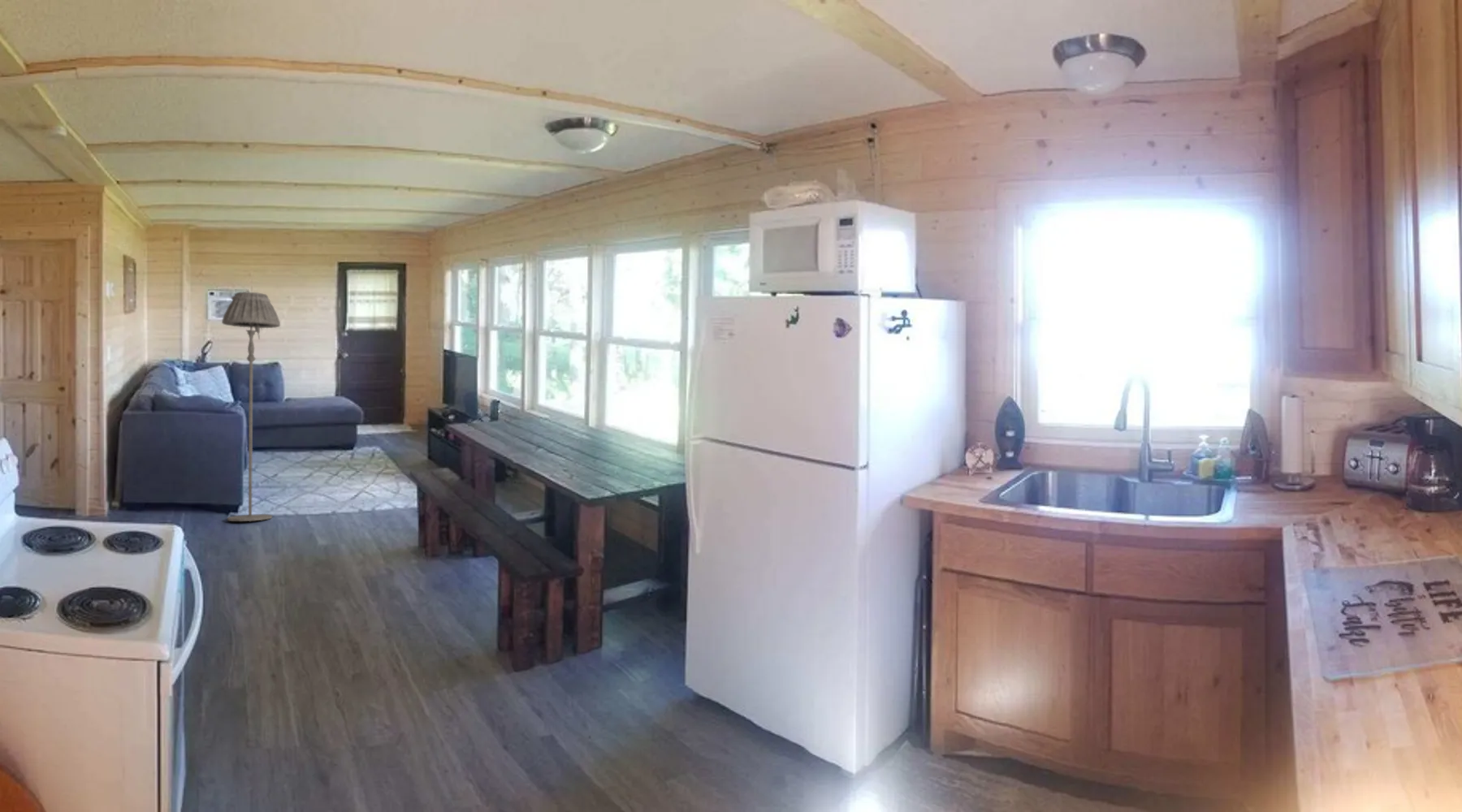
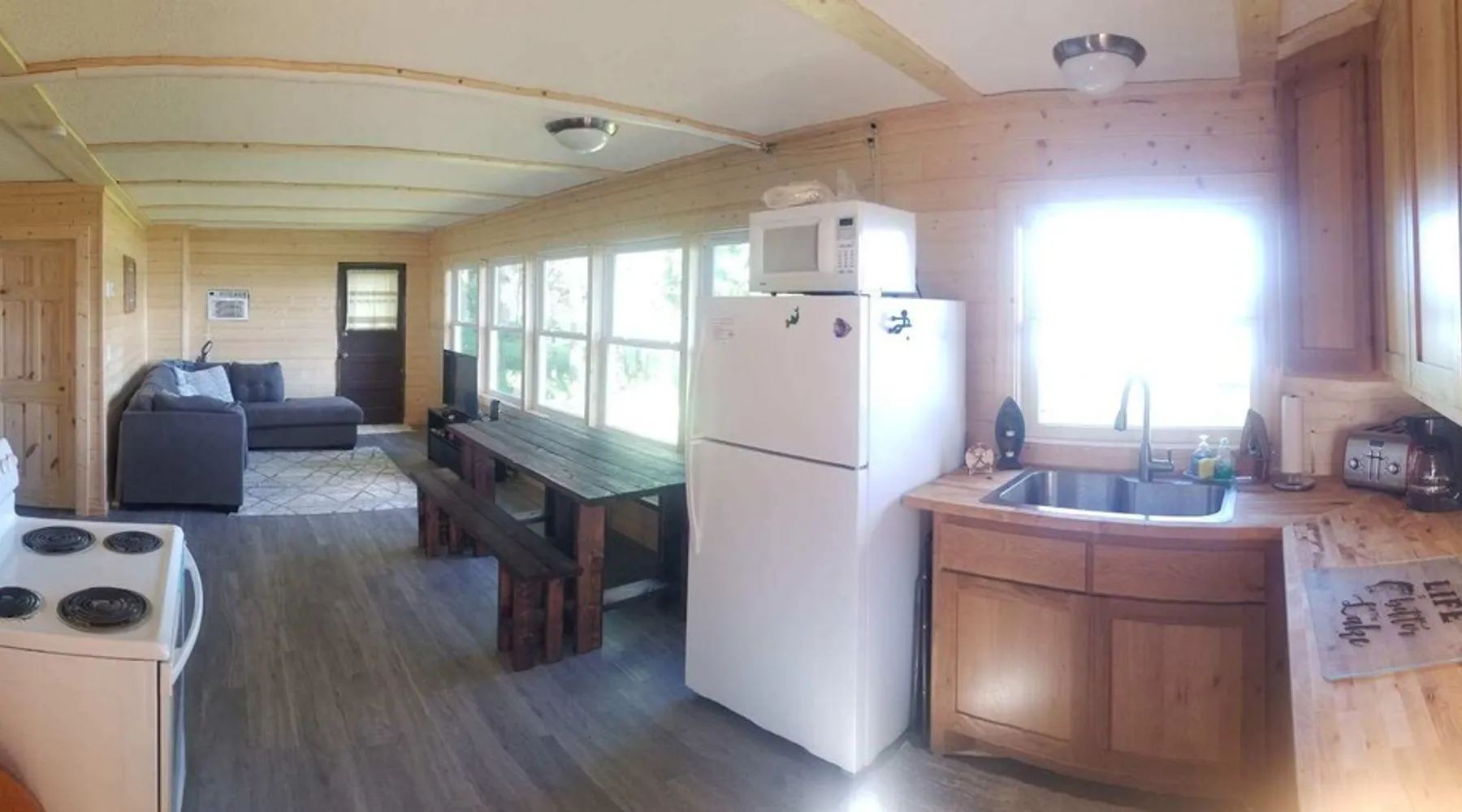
- floor lamp (251, 406)
